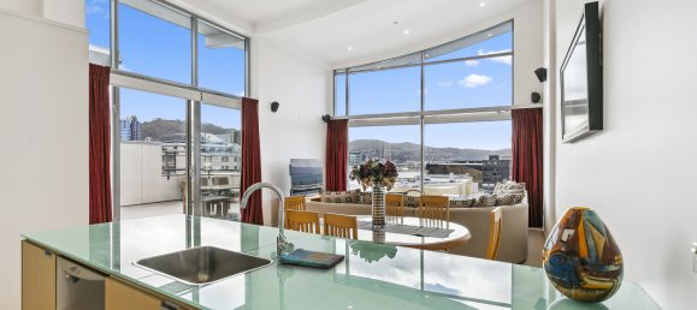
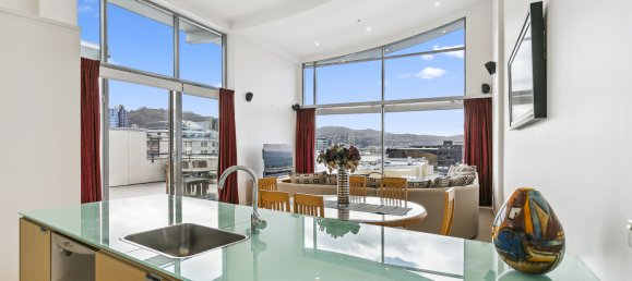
- dish towel (312, 257)
